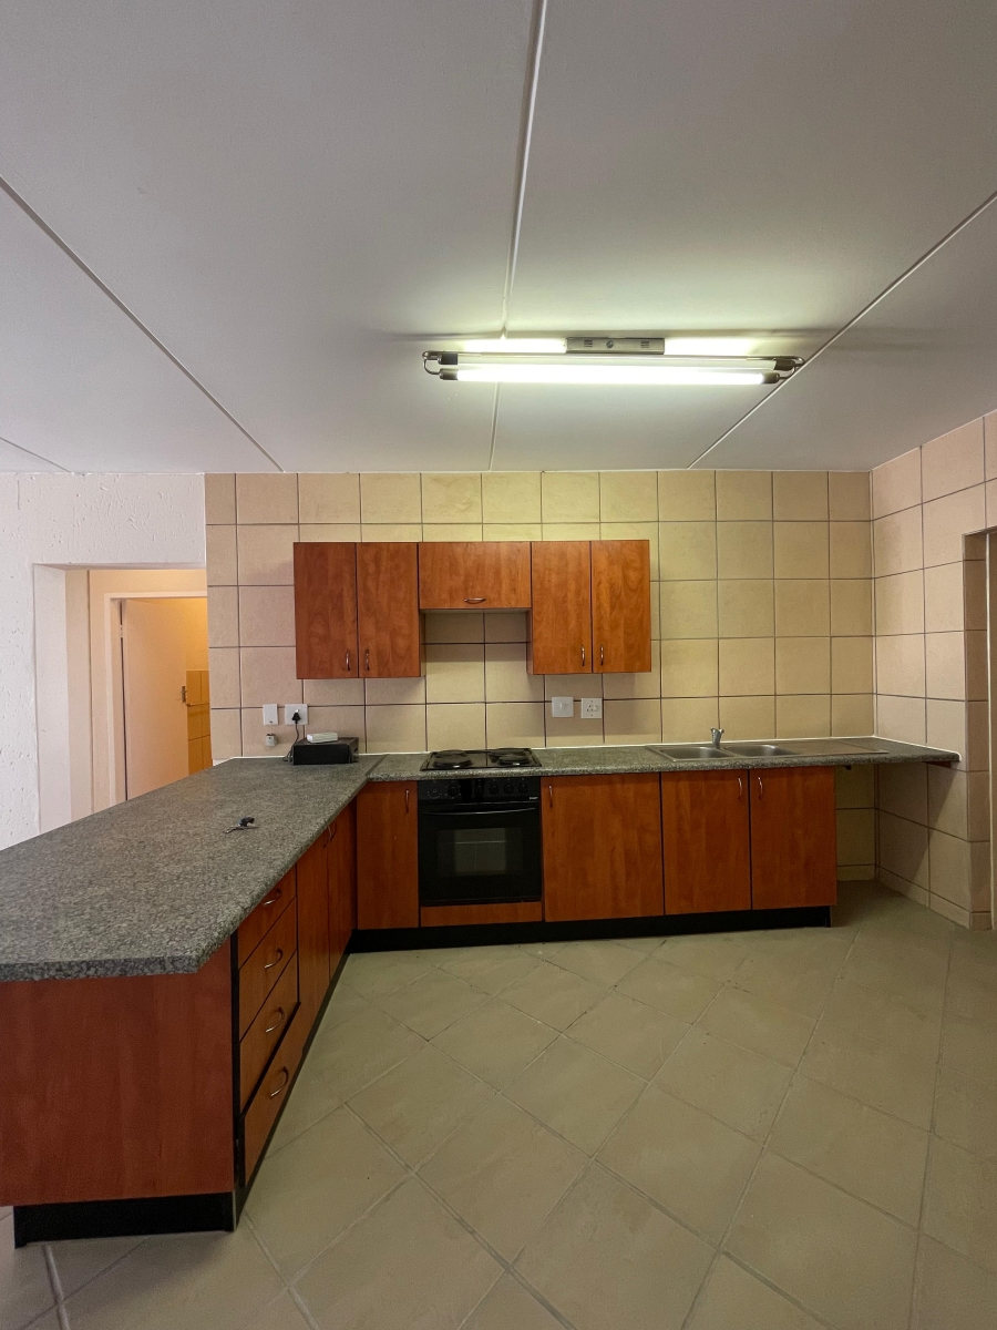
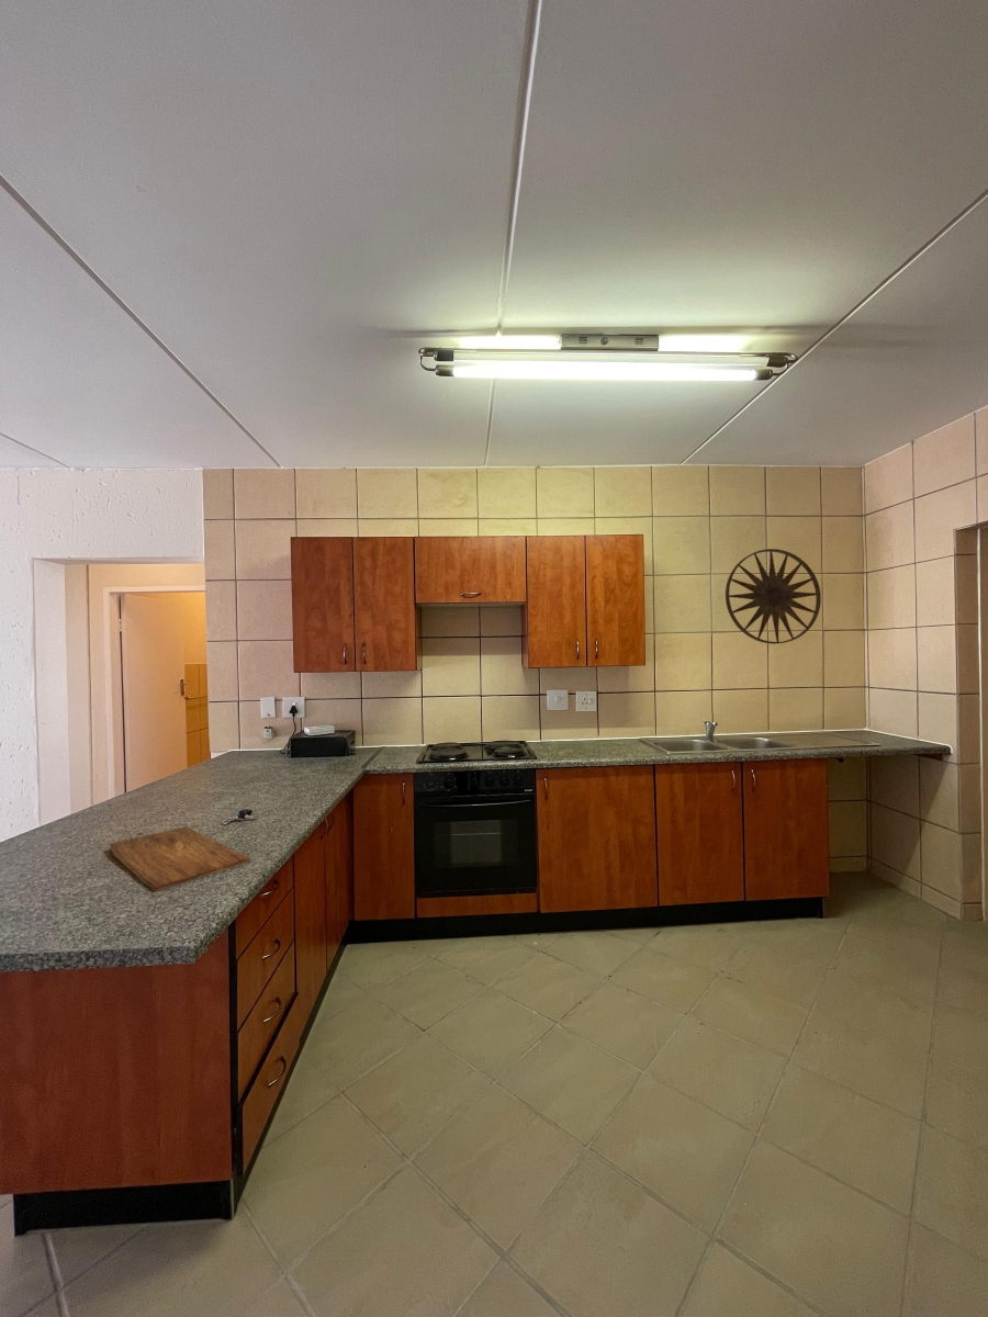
+ wall art (773, 596)
+ cutting board (173, 854)
